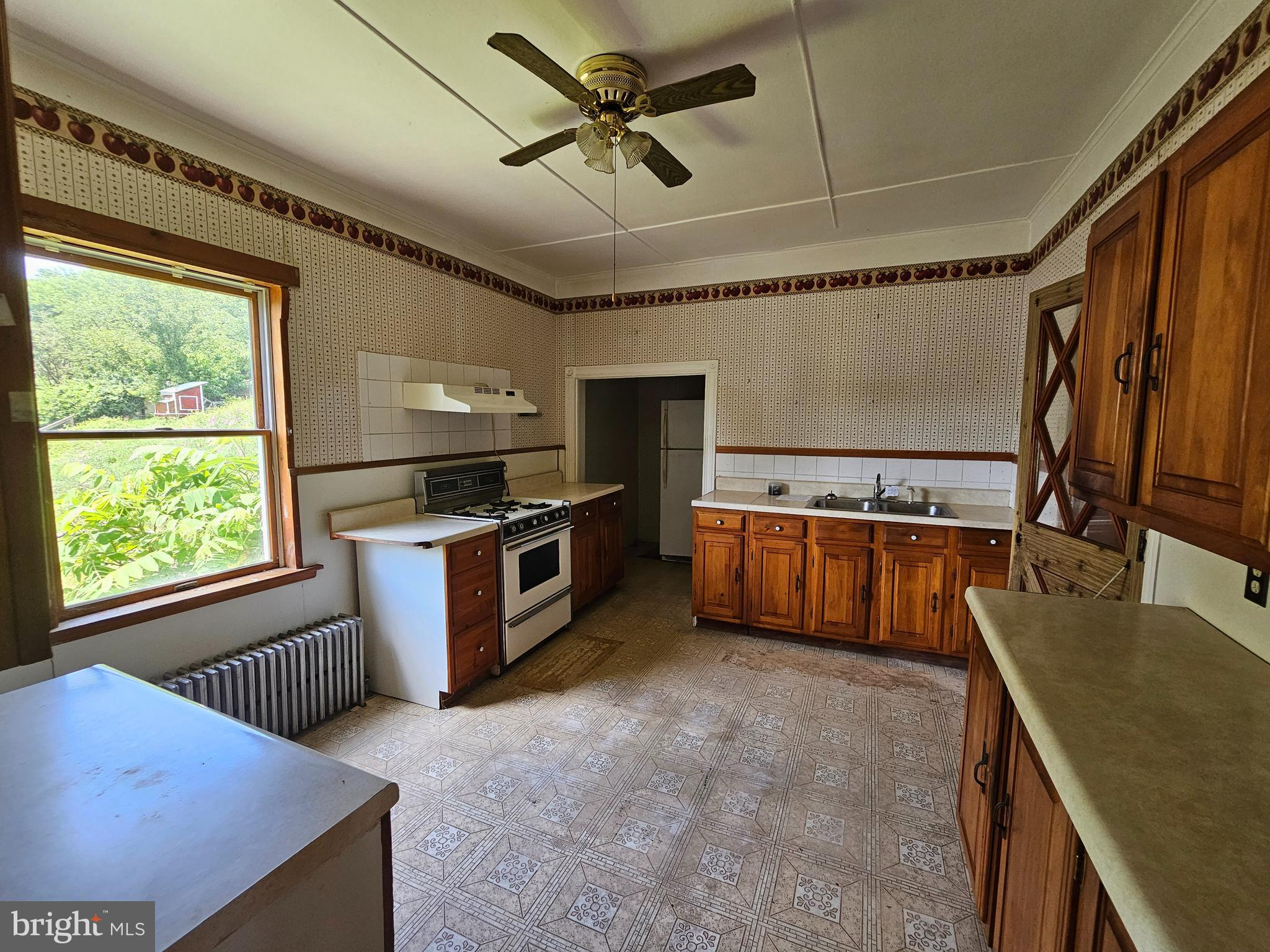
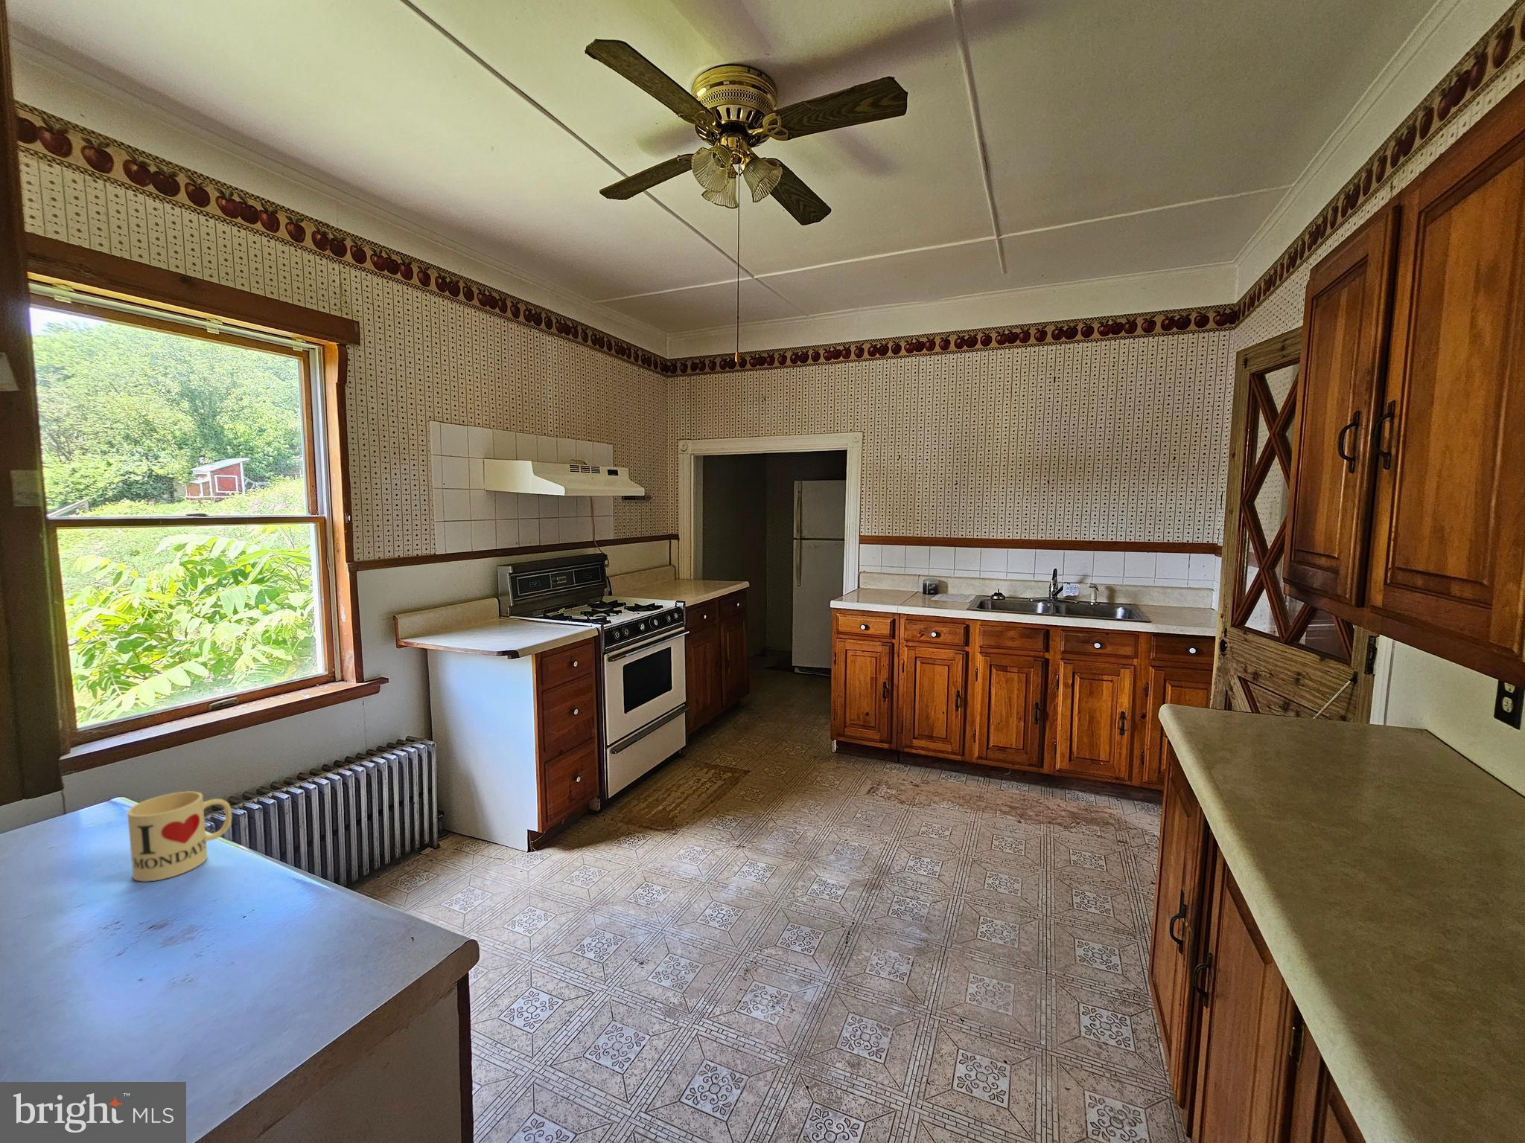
+ mug (184, 831)
